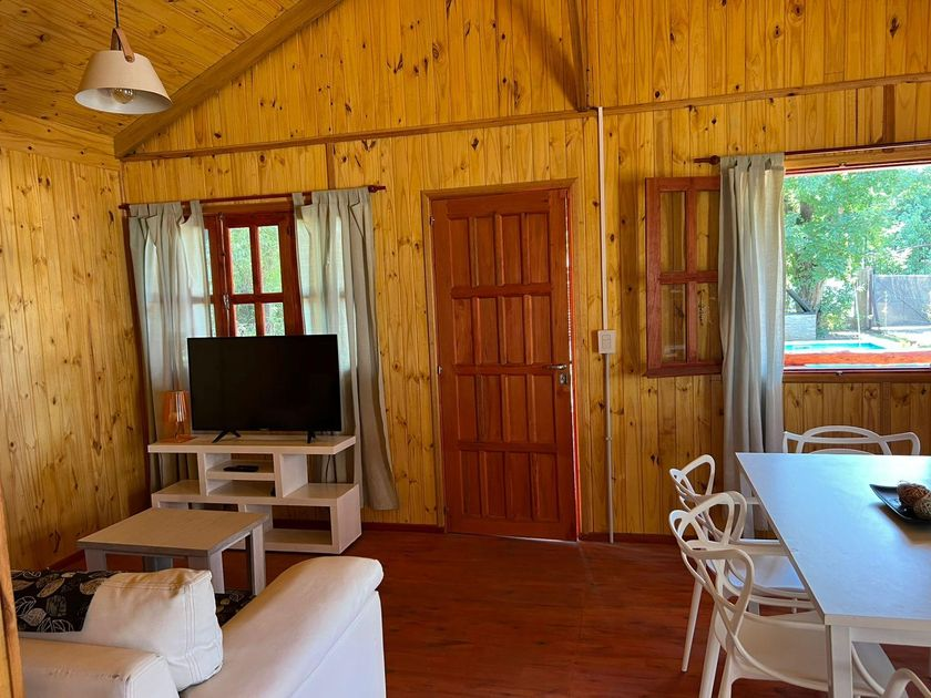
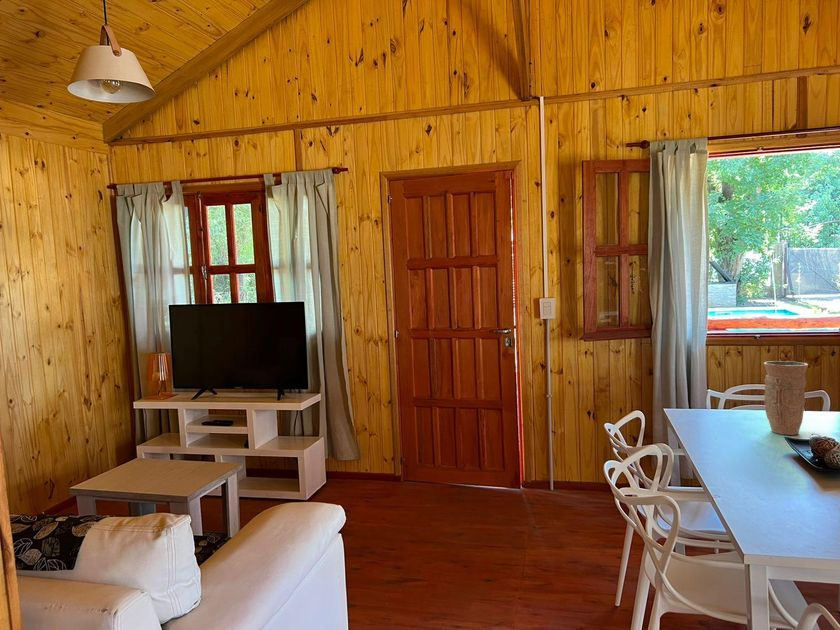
+ vase (785, 397)
